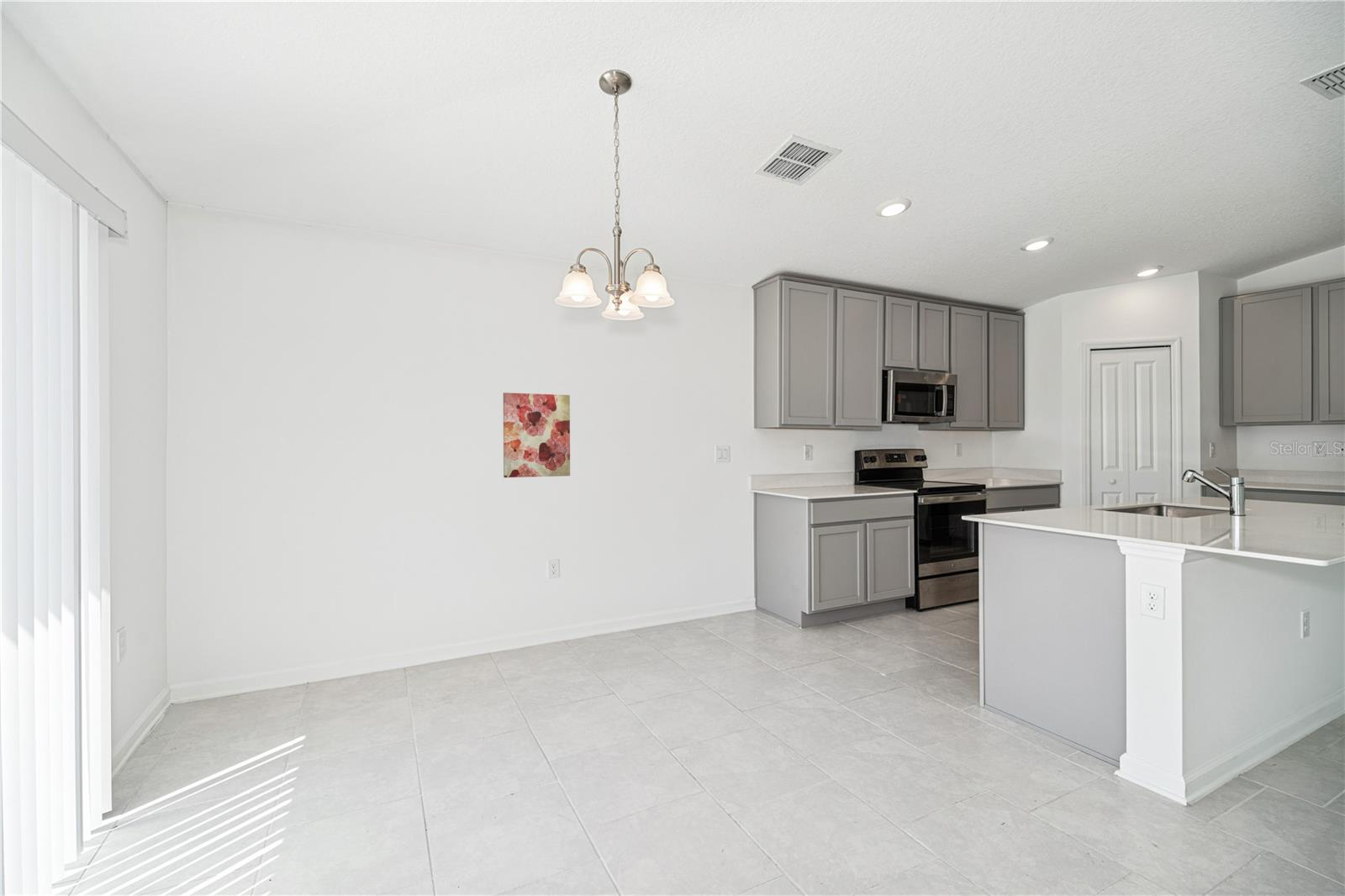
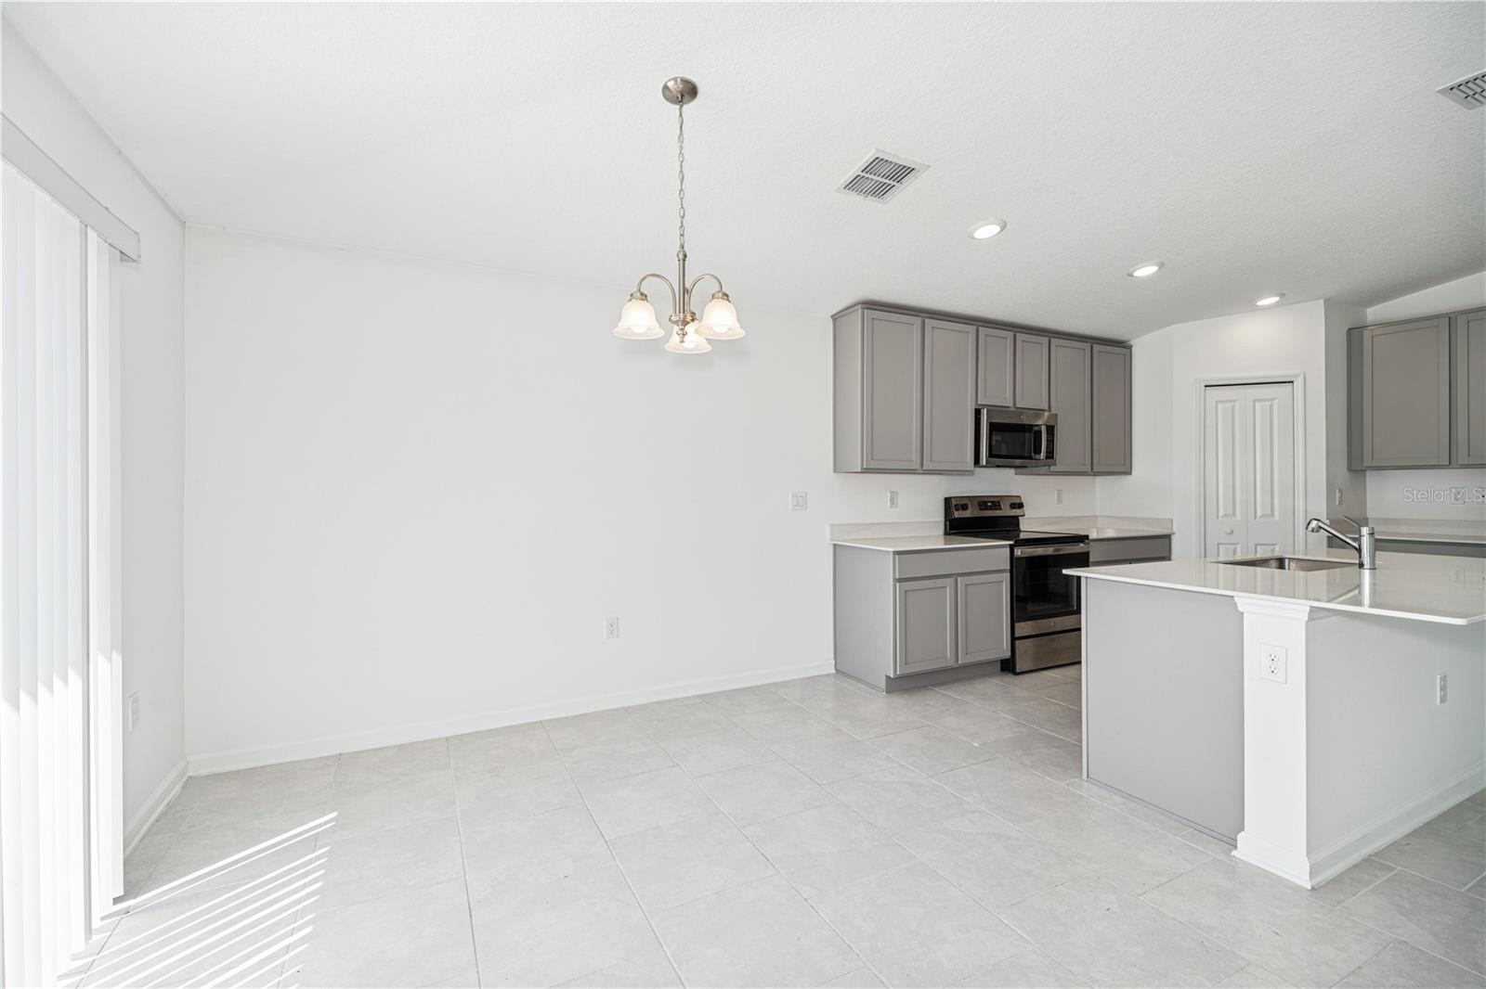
- wall art (537, 435)
